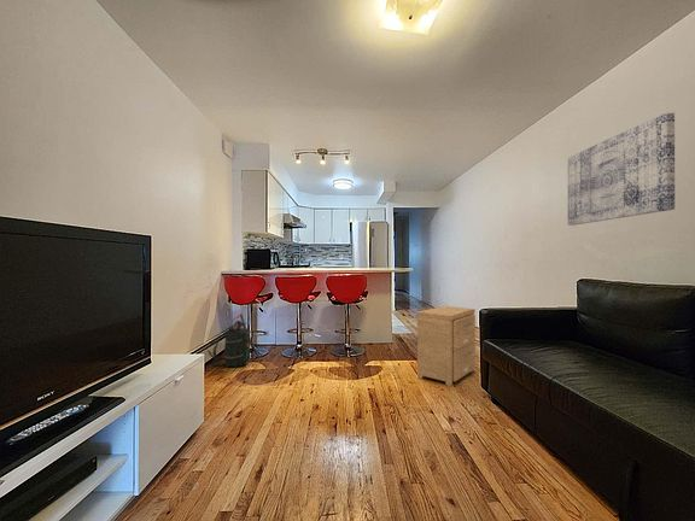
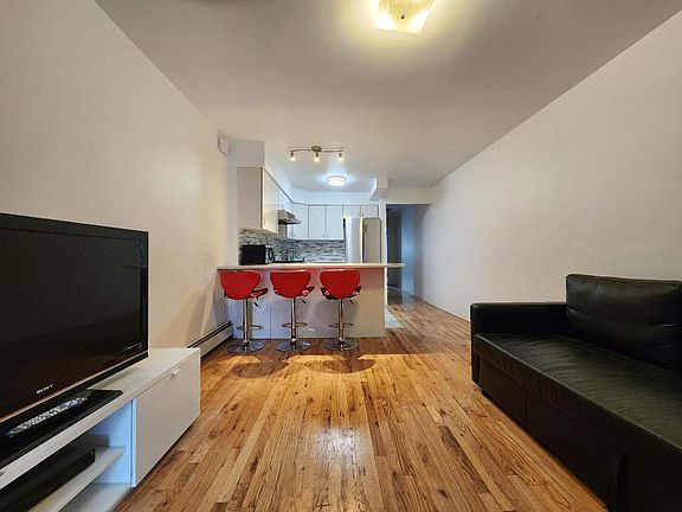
- backpack (234, 339)
- side table (449, 343)
- wall art (612, 178)
